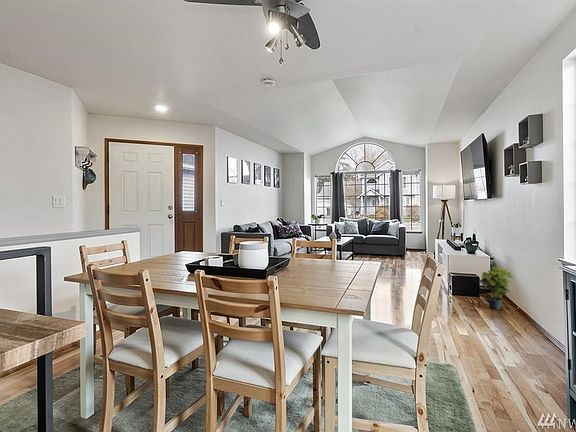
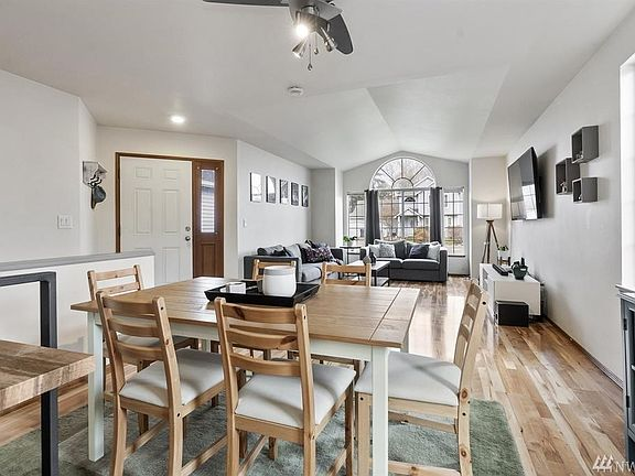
- potted plant (495, 286)
